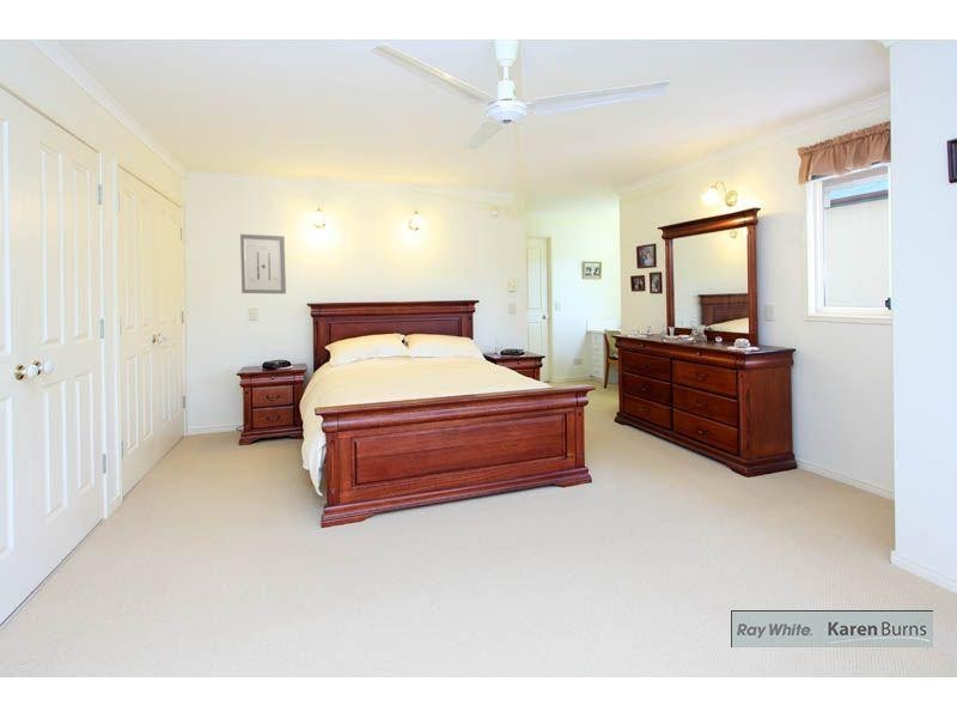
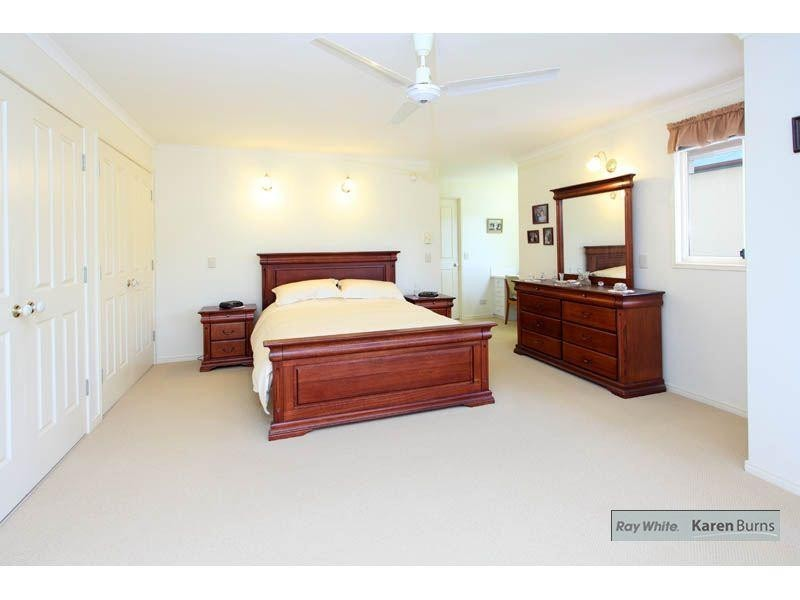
- wall art (263, 263)
